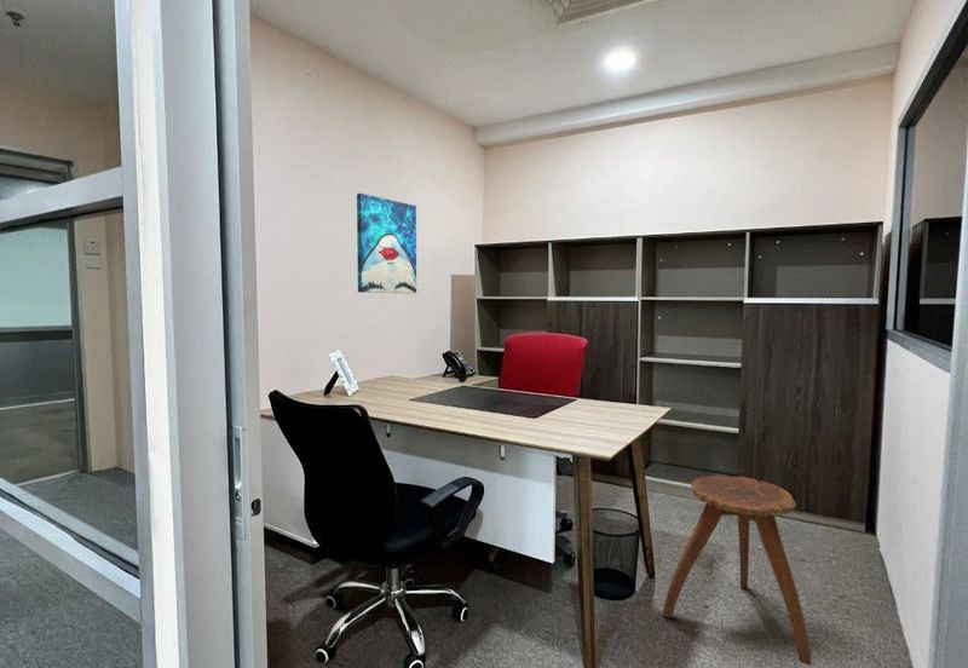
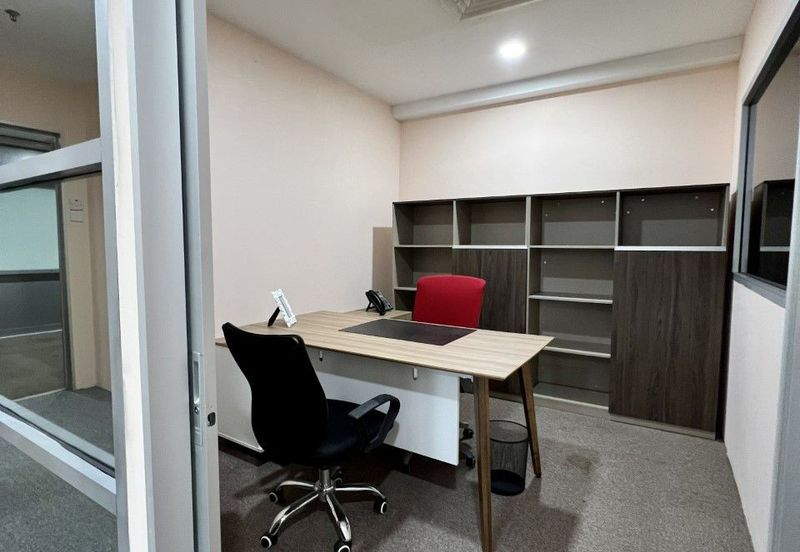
- stool (739, 551)
- wall art (388, 246)
